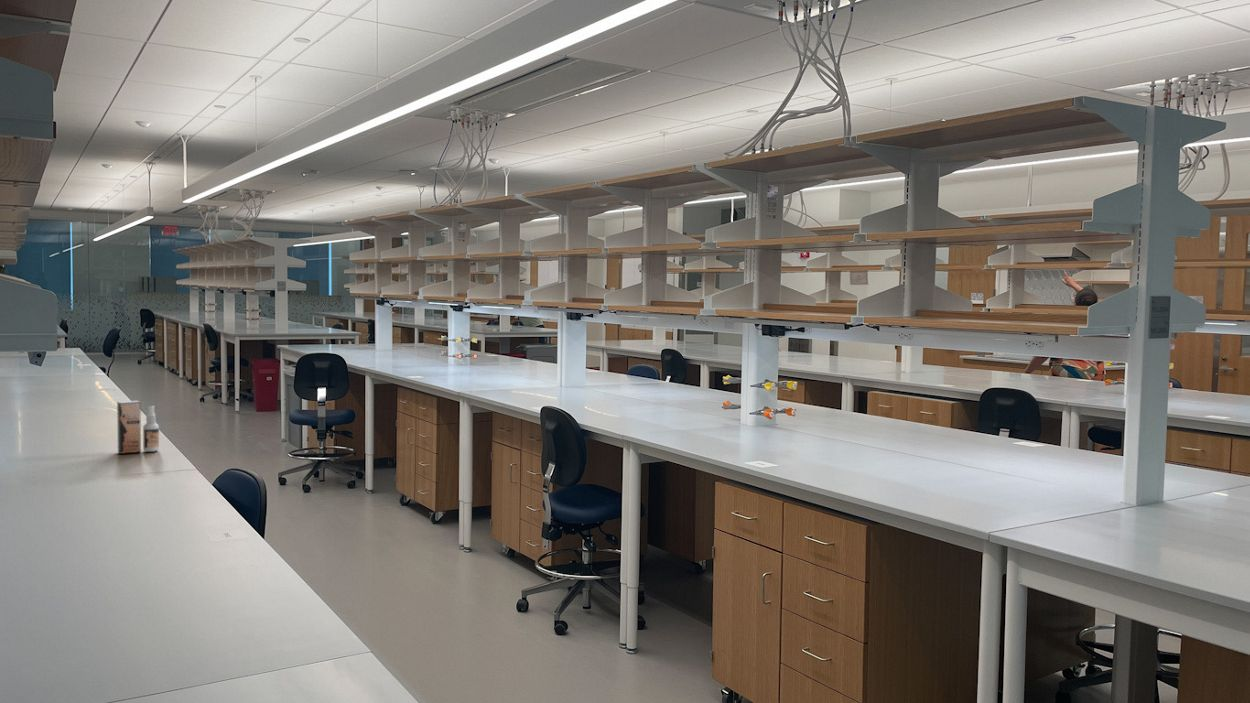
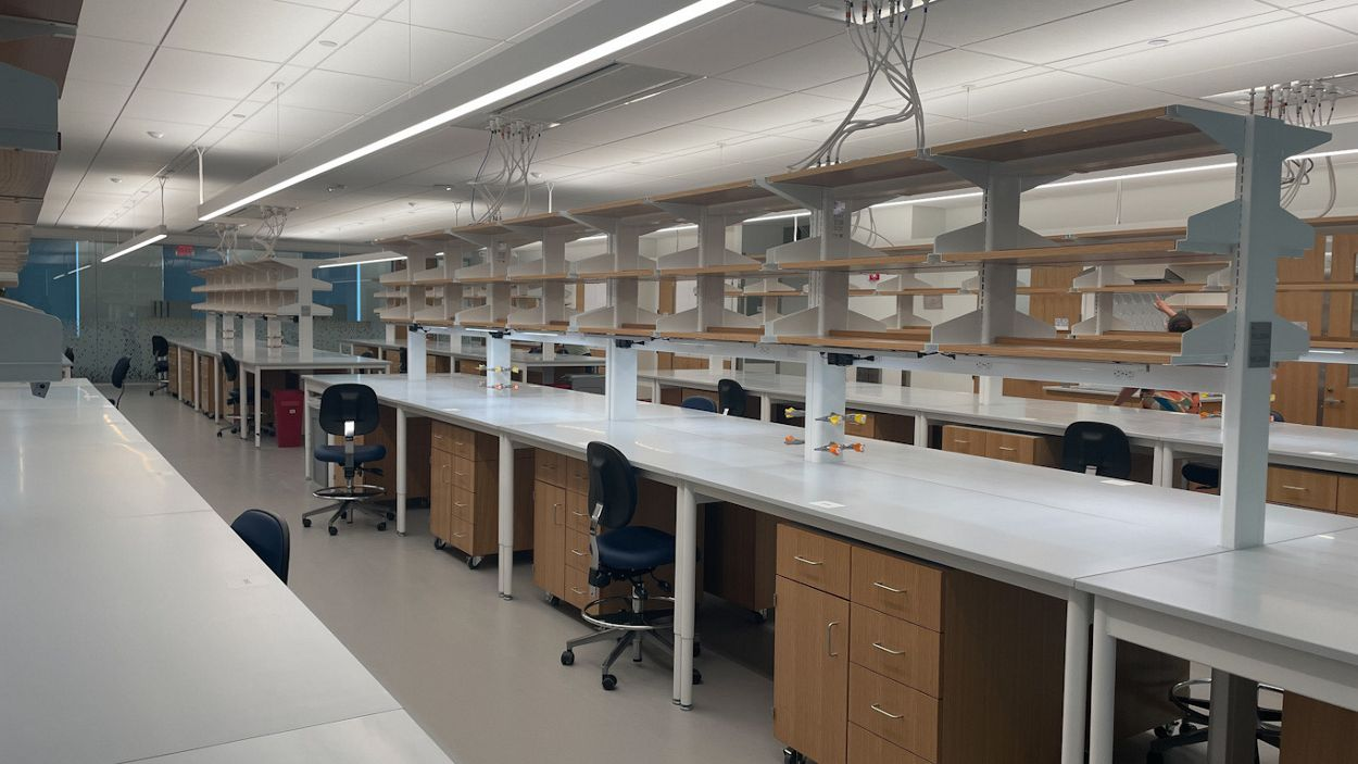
- spray bottle (138, 426)
